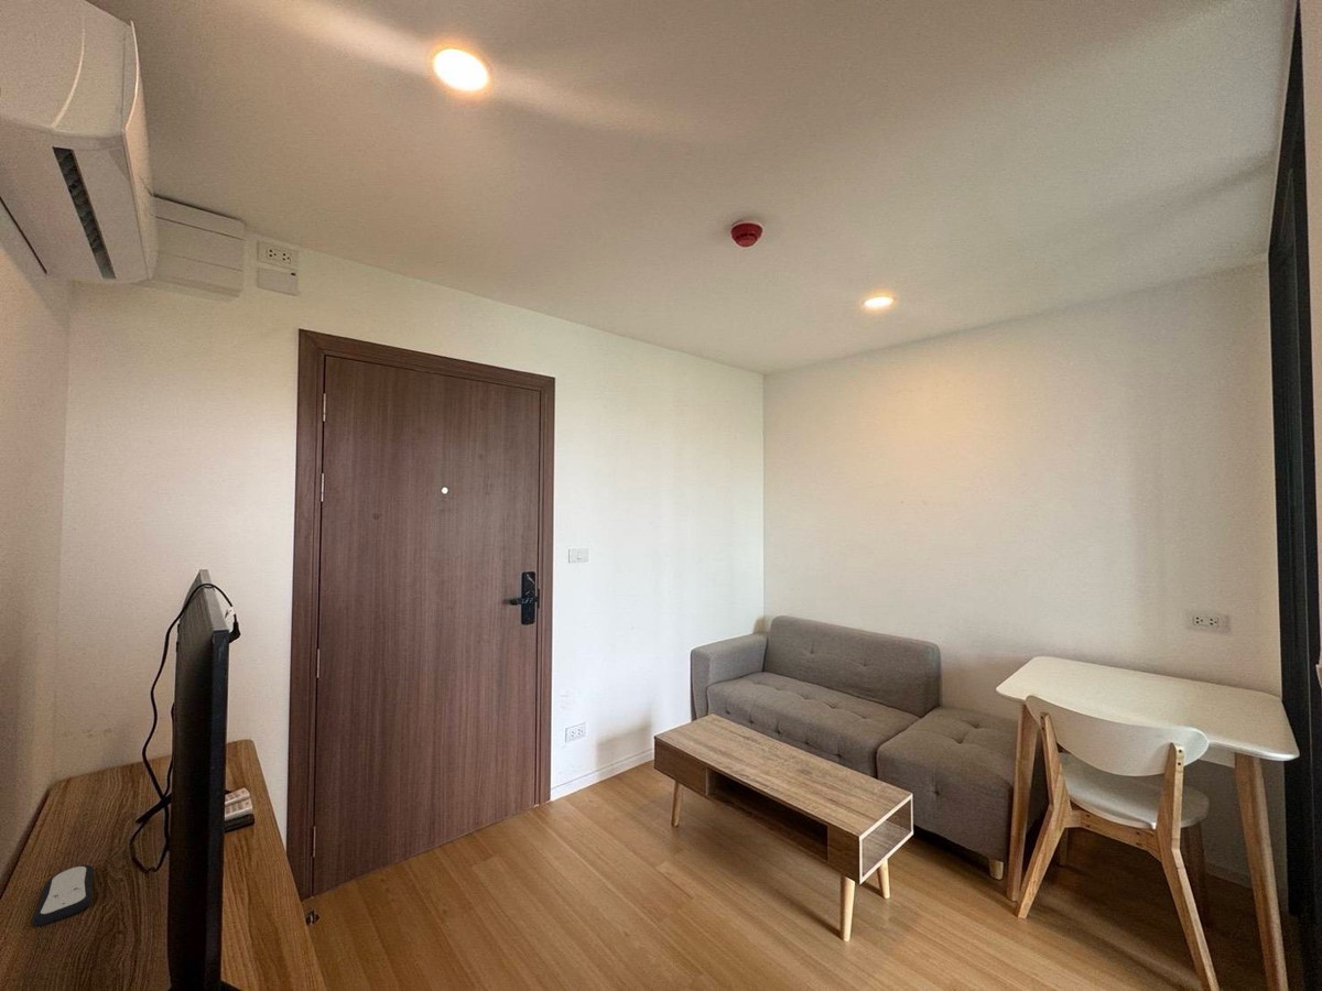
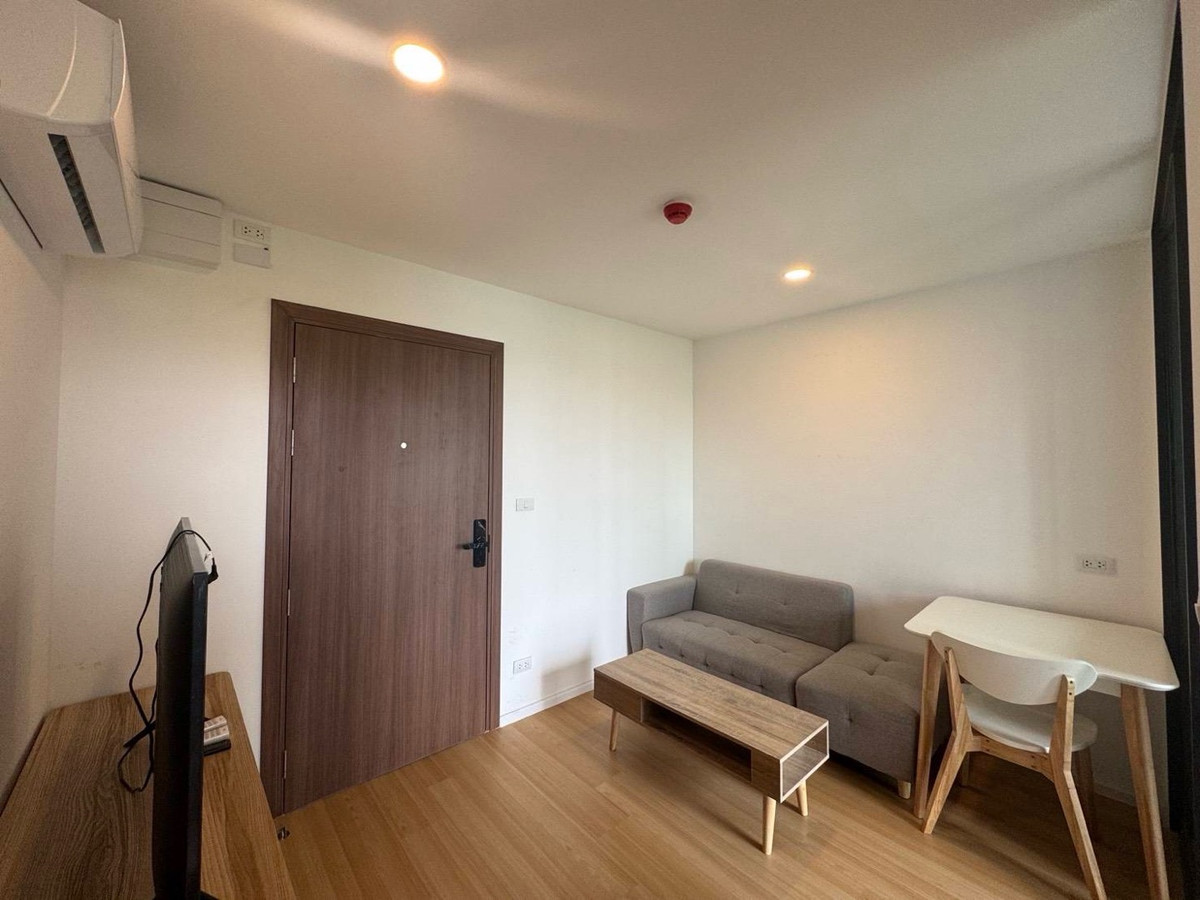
- remote control (66, 891)
